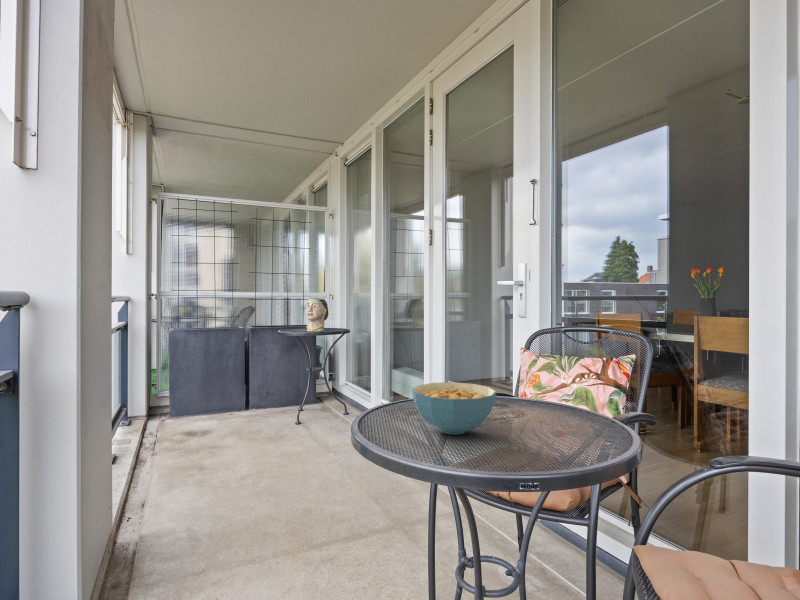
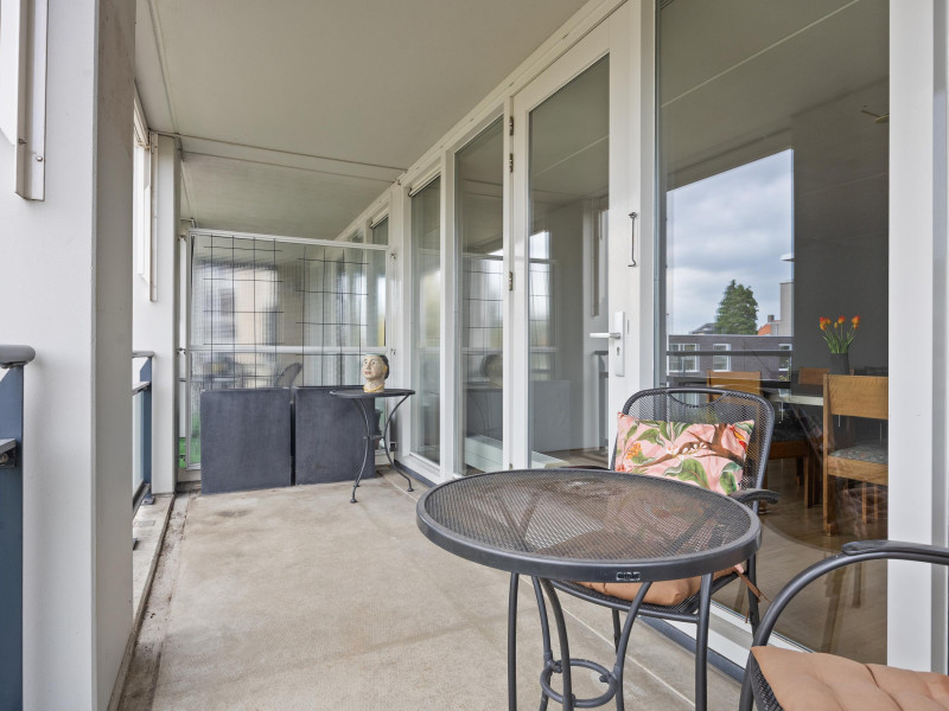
- cereal bowl (453, 410)
